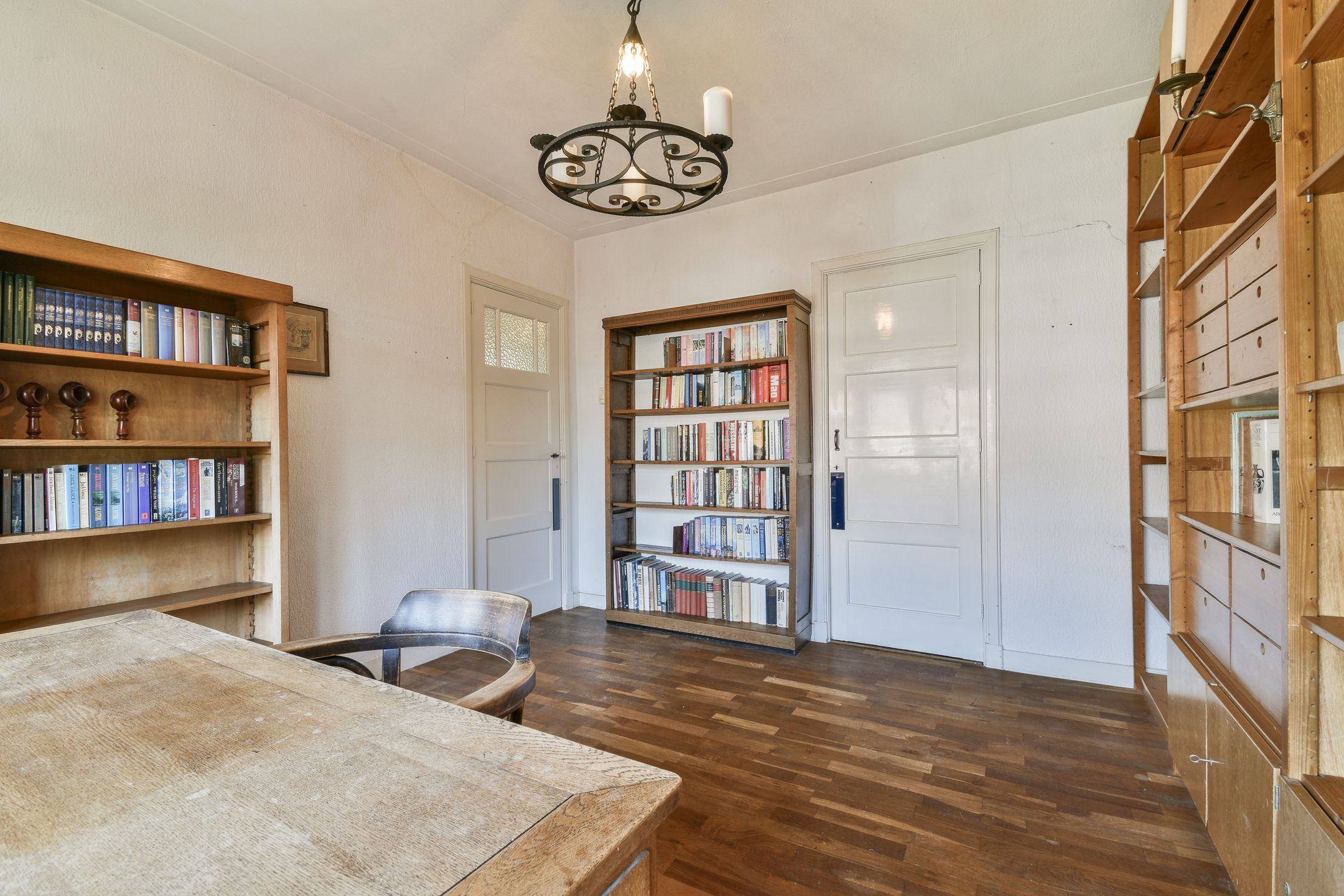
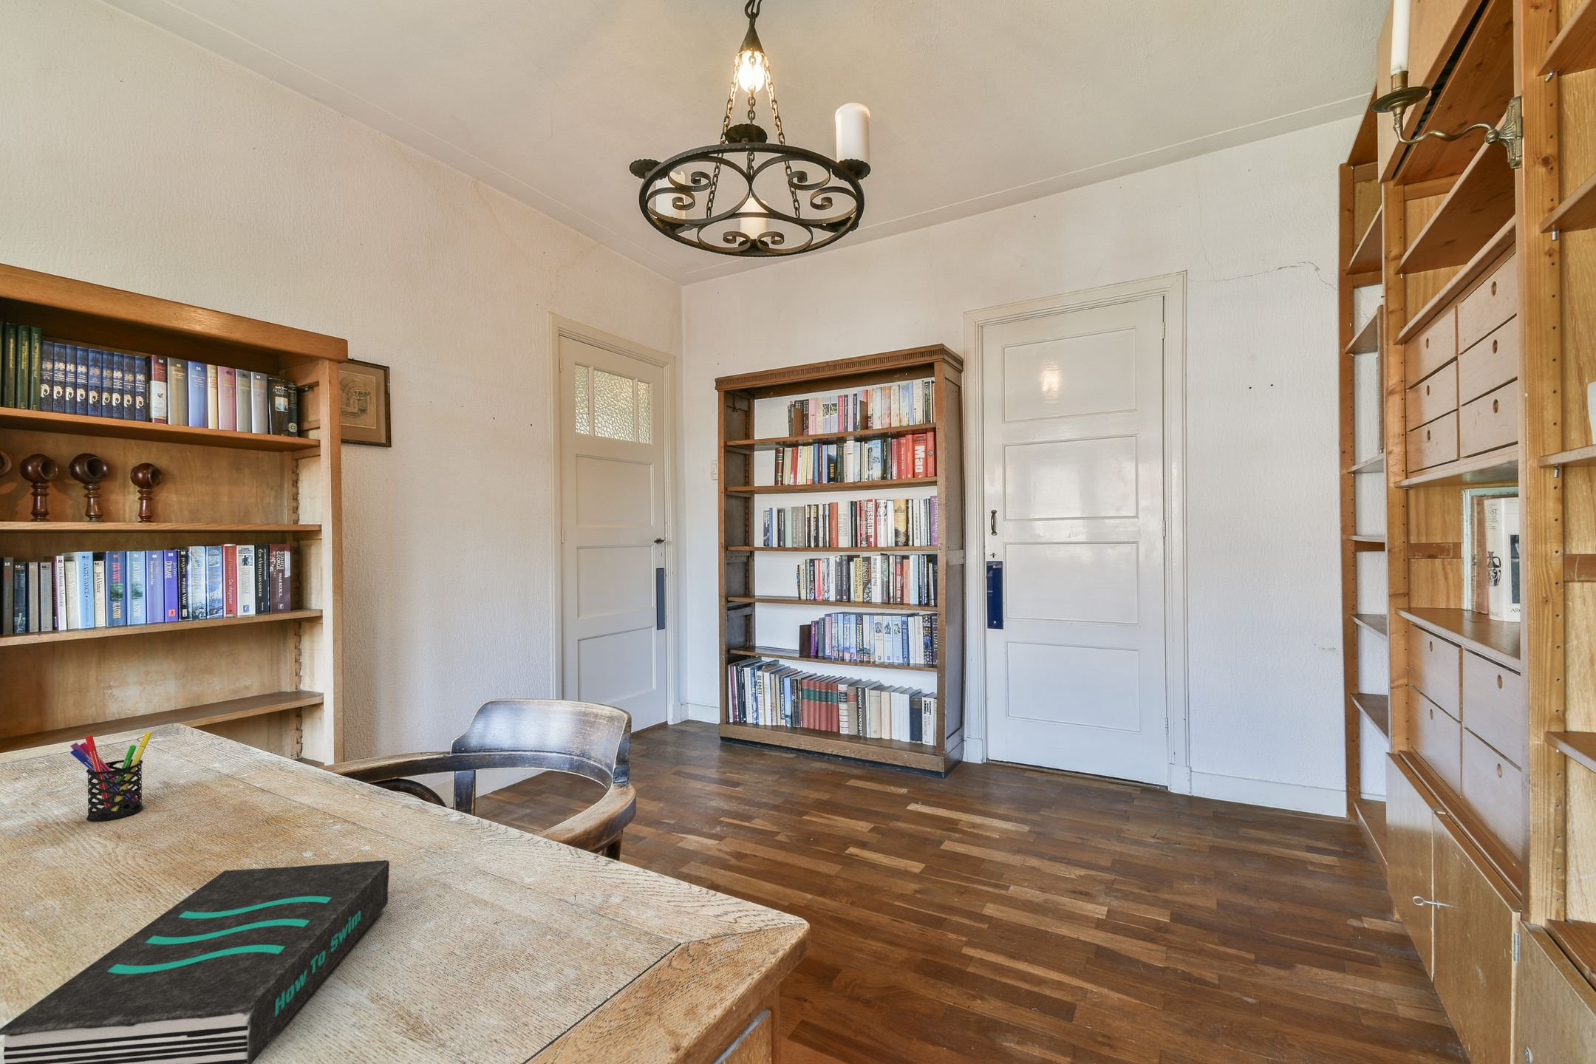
+ book (234, 954)
+ pen holder (115, 773)
